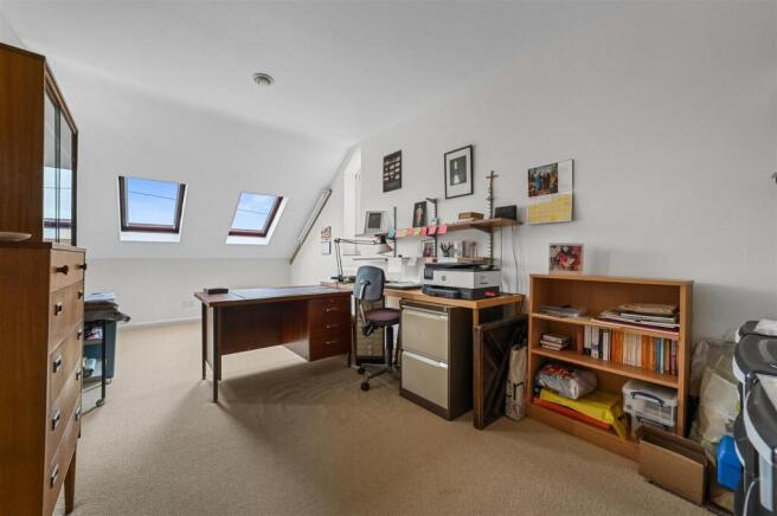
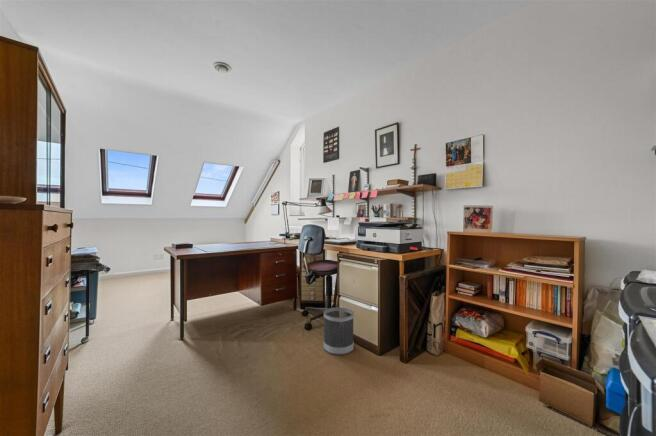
+ wastebasket (338, 330)
